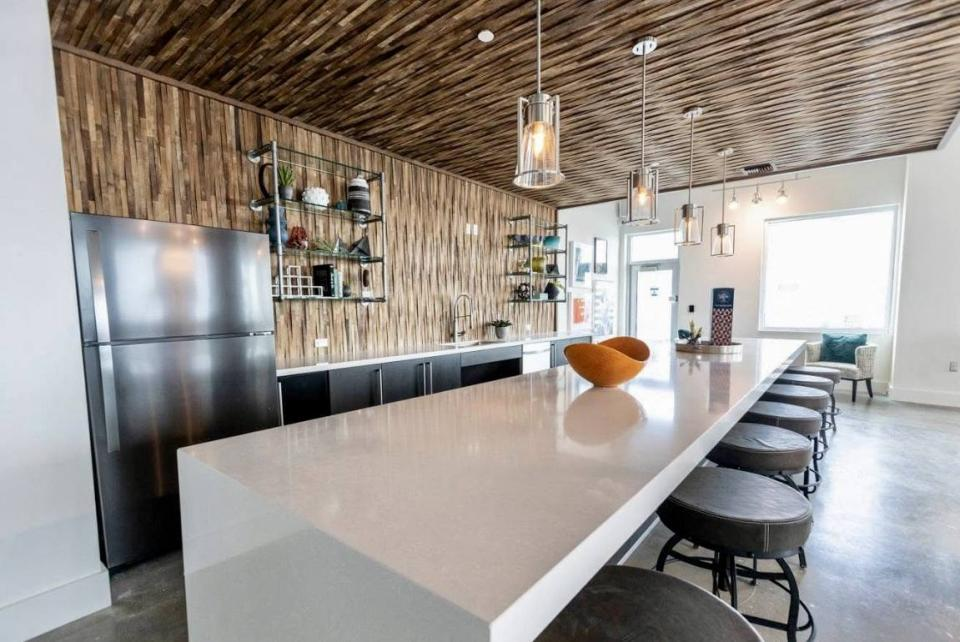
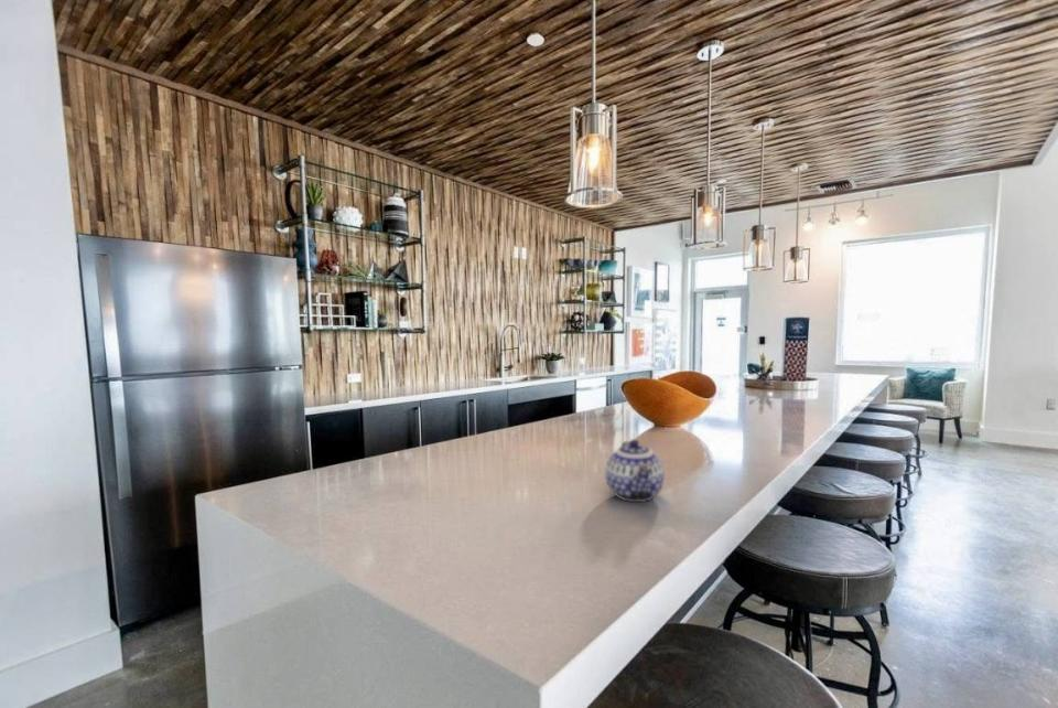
+ teapot (634, 468)
